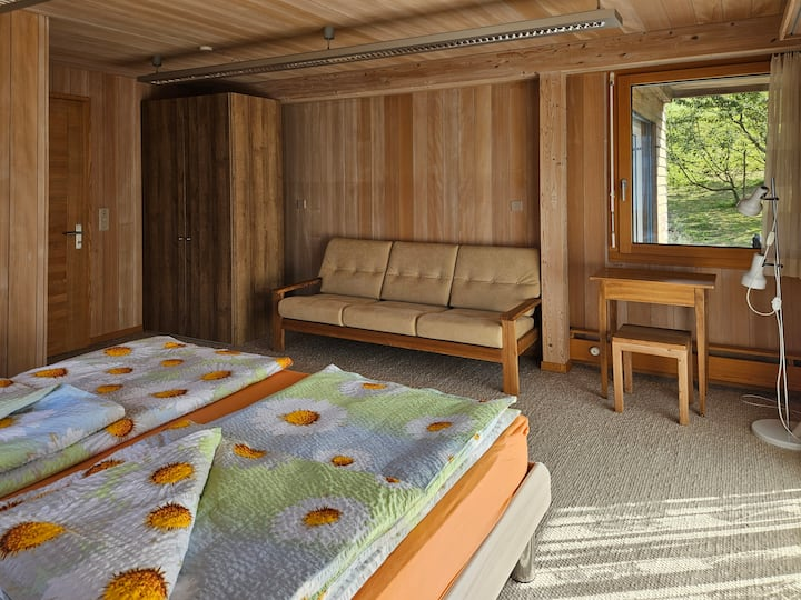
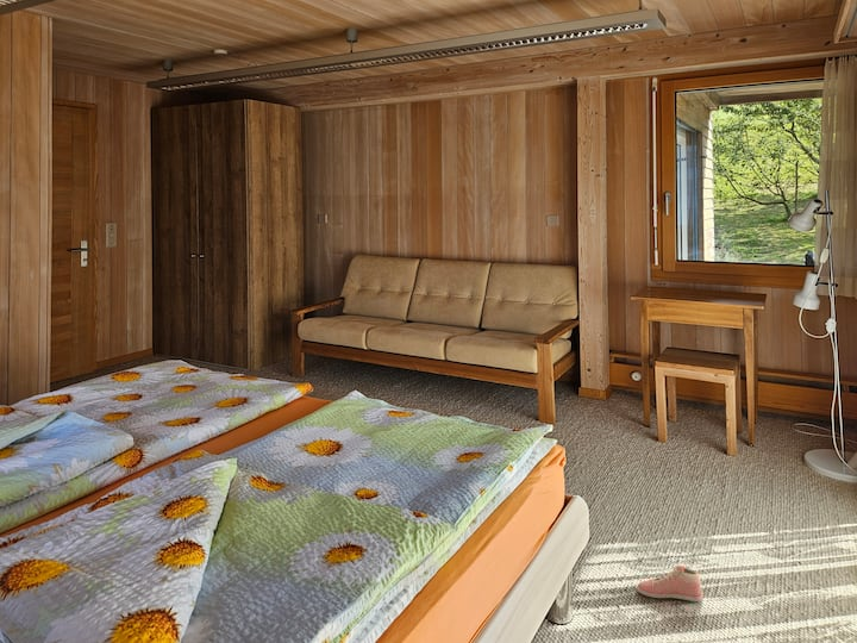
+ sneaker (669, 579)
